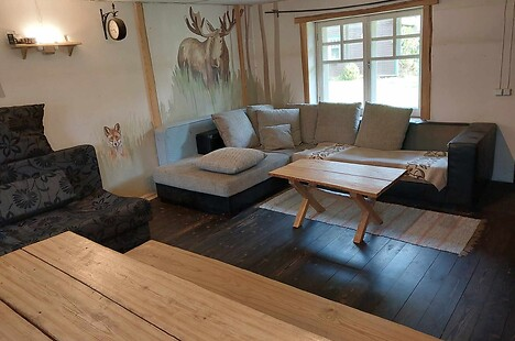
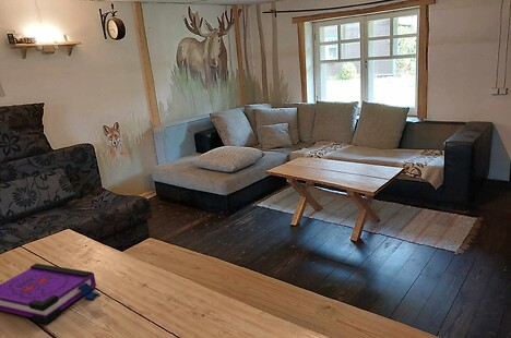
+ board game (45, 290)
